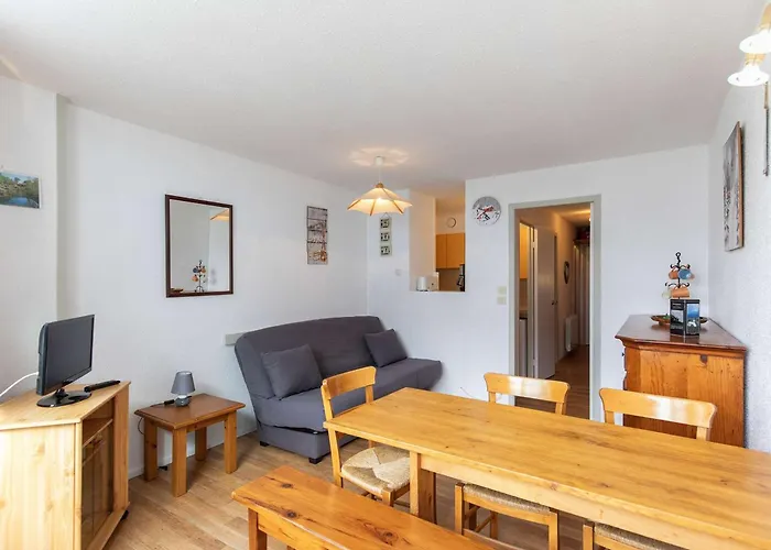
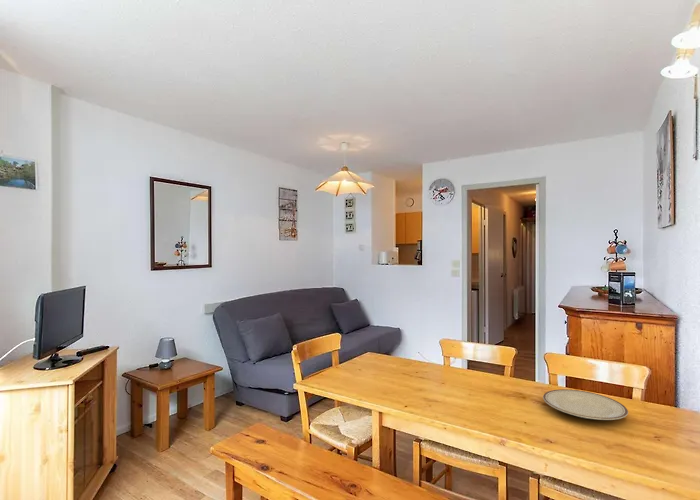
+ plate (583, 407)
